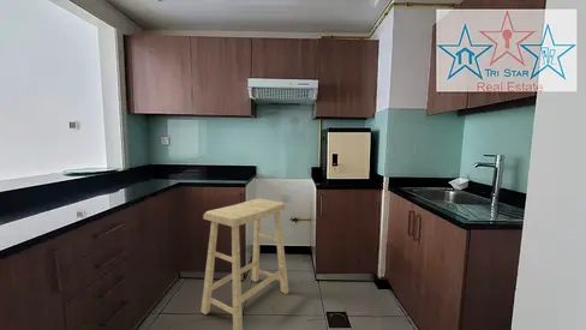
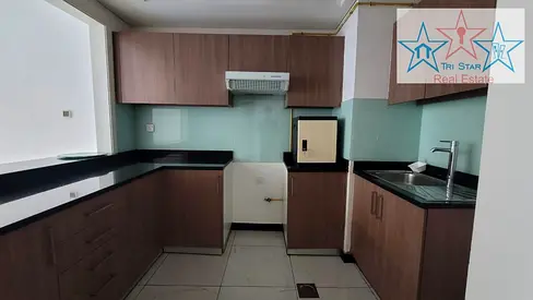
- stool (252, 257)
